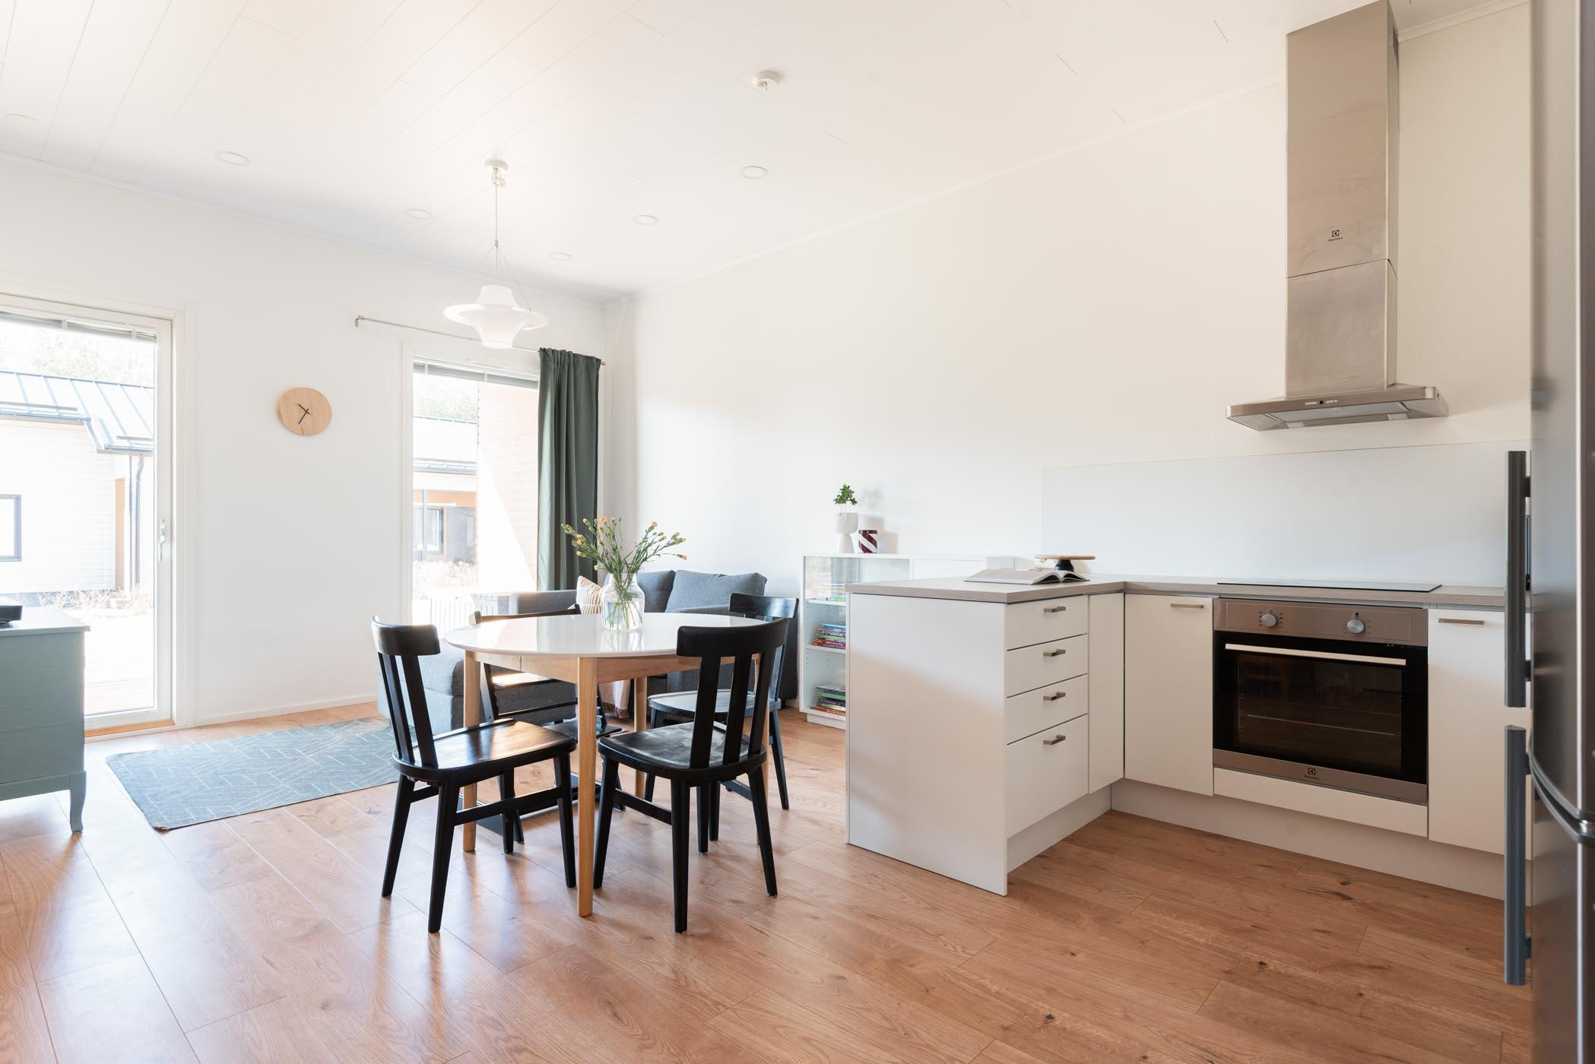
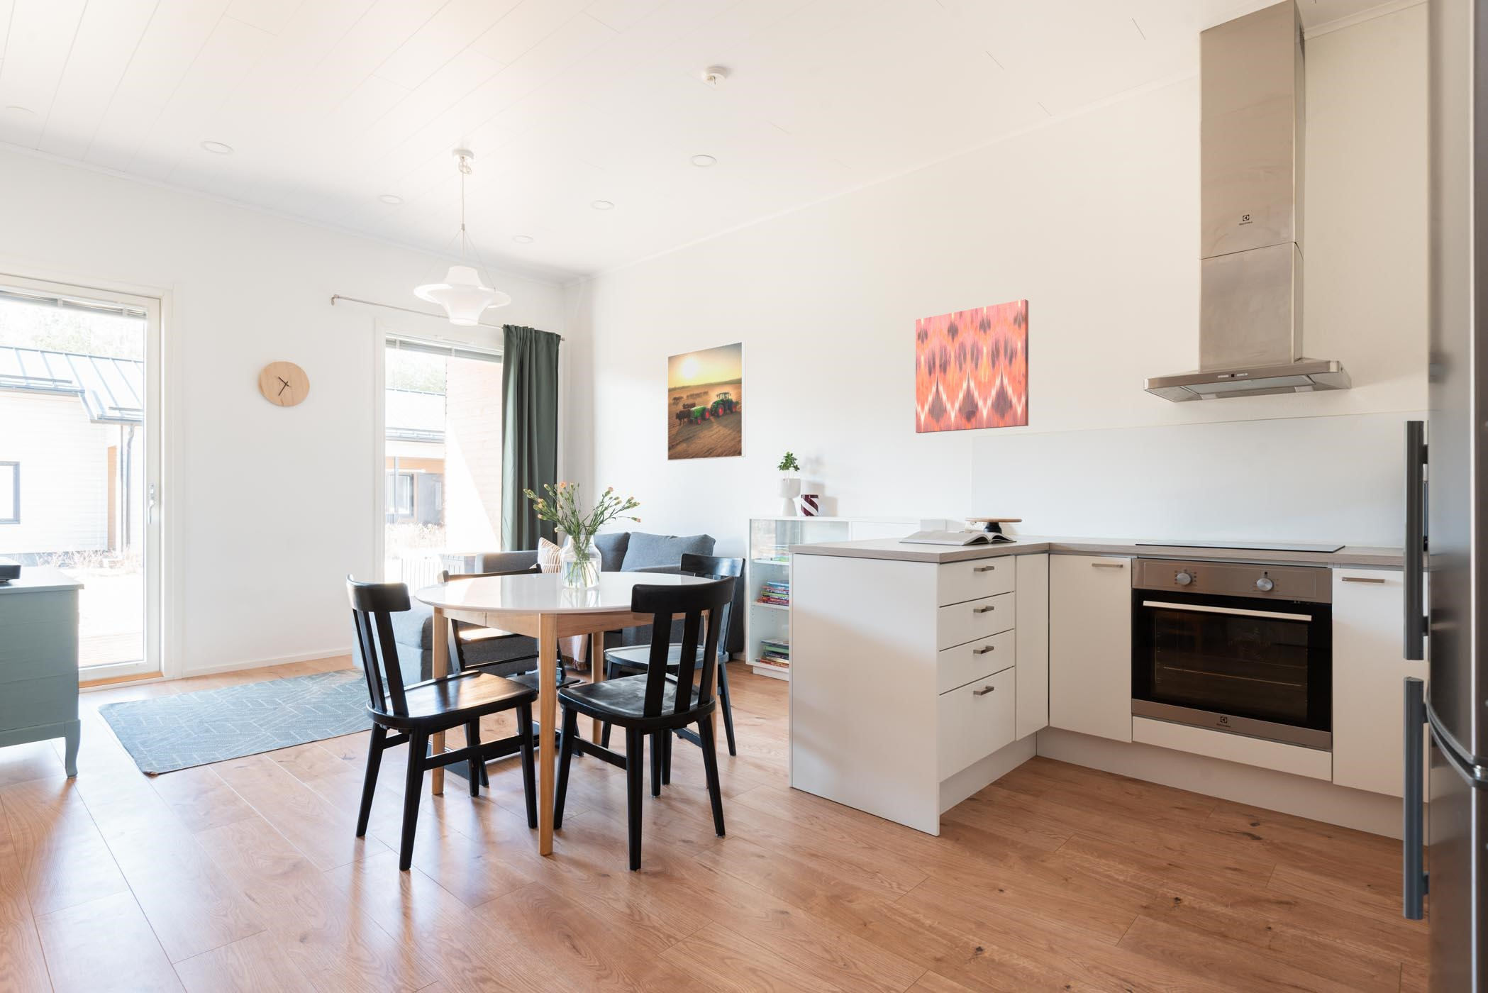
+ wall art (968, 369)
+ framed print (705, 403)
